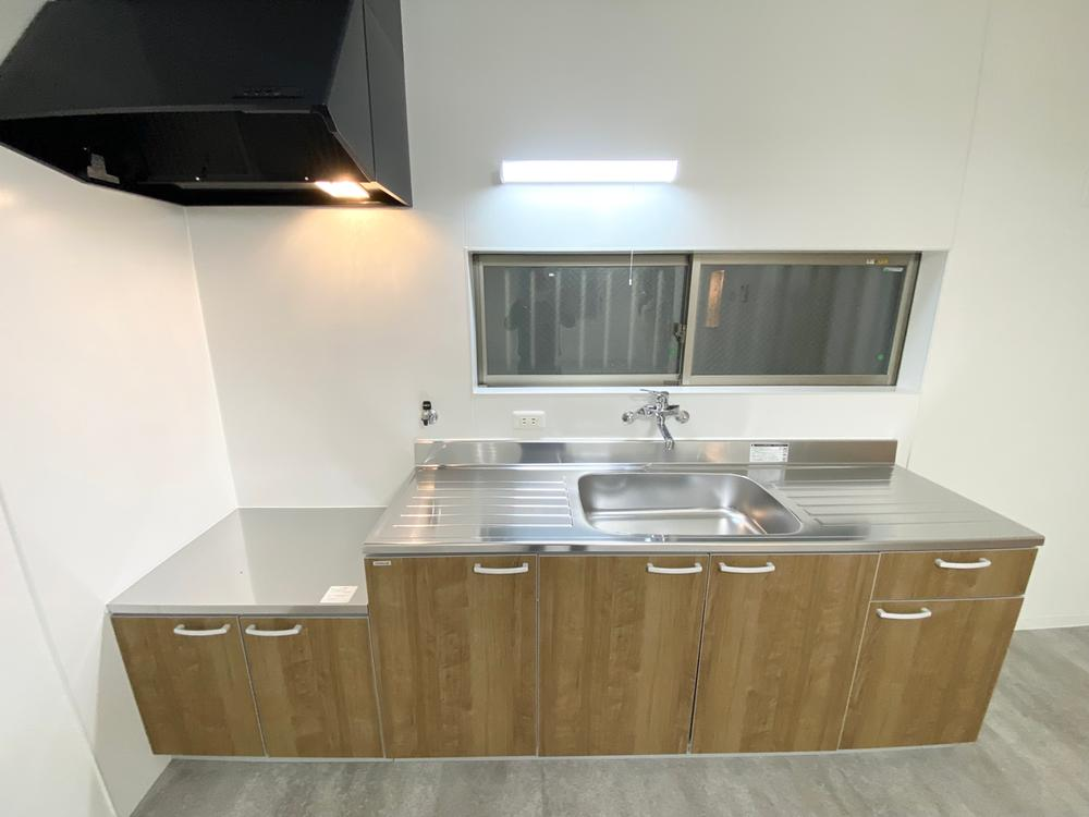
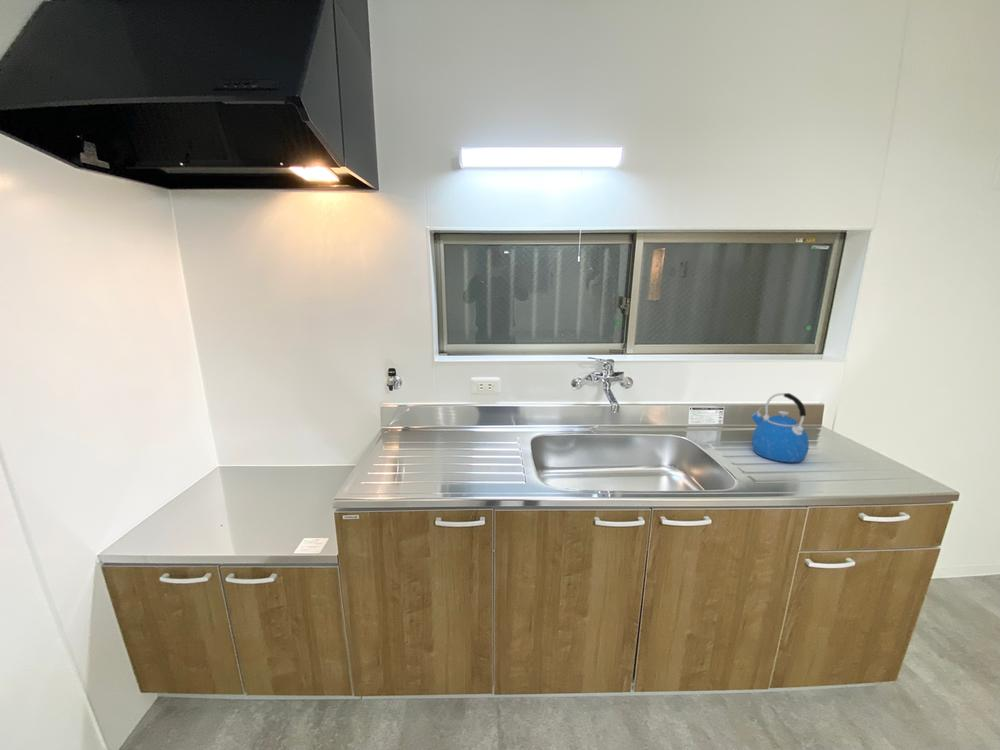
+ kettle (776, 422)
